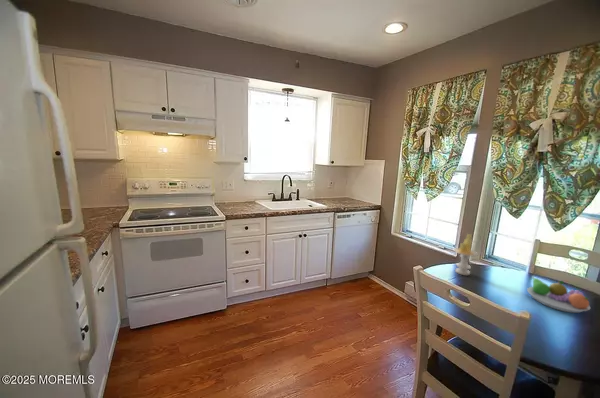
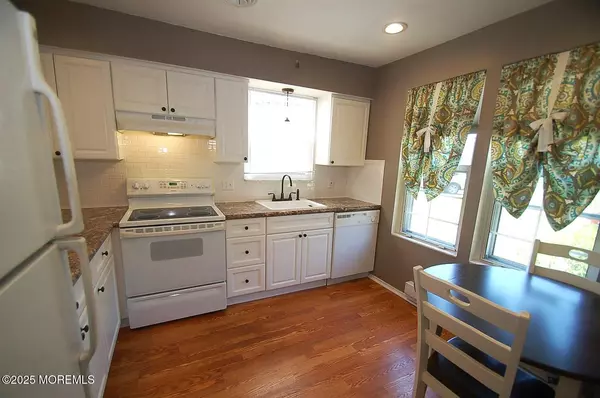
- candle (465, 253)
- fruit bowl (556, 292)
